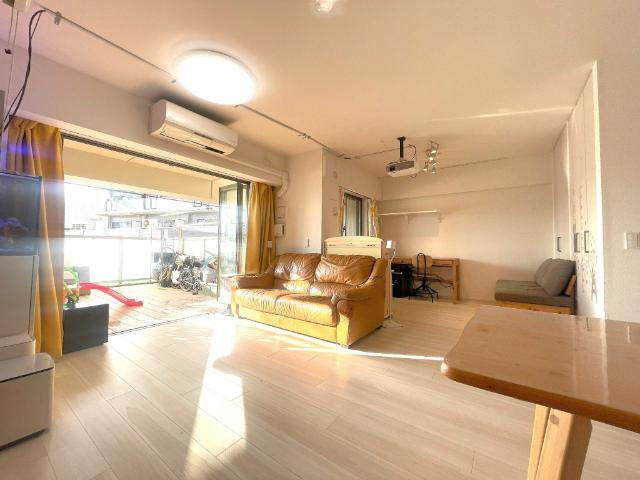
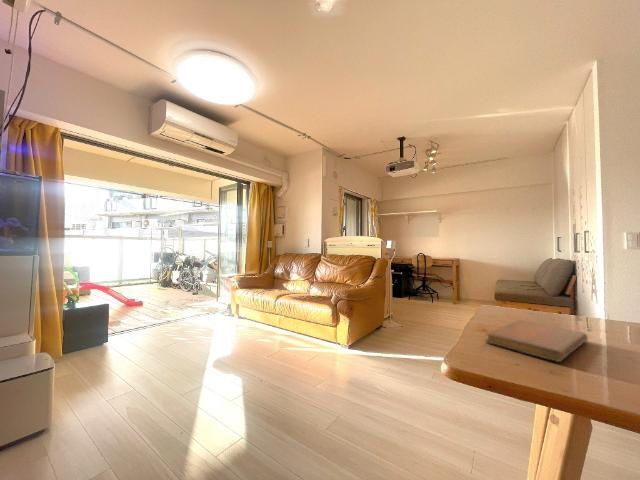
+ notebook (536, 337)
